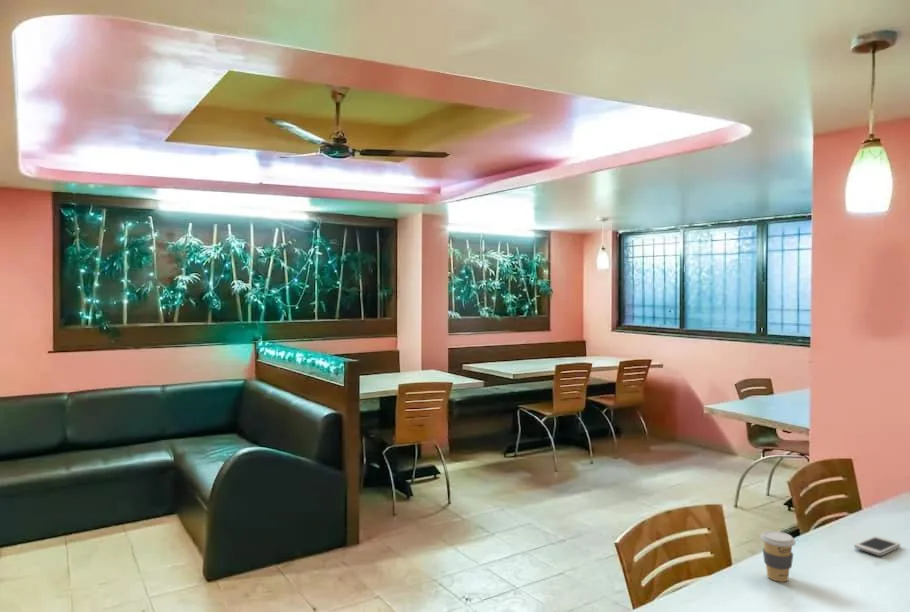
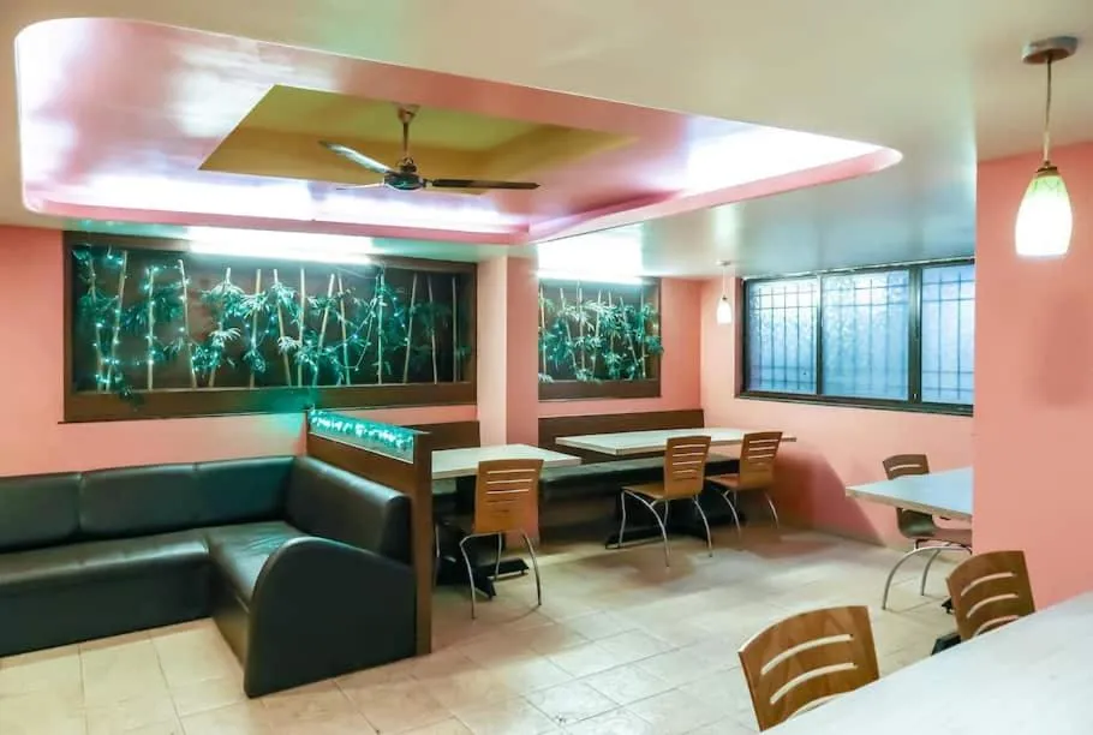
- coffee cup (777, 556)
- smartphone (877, 545)
